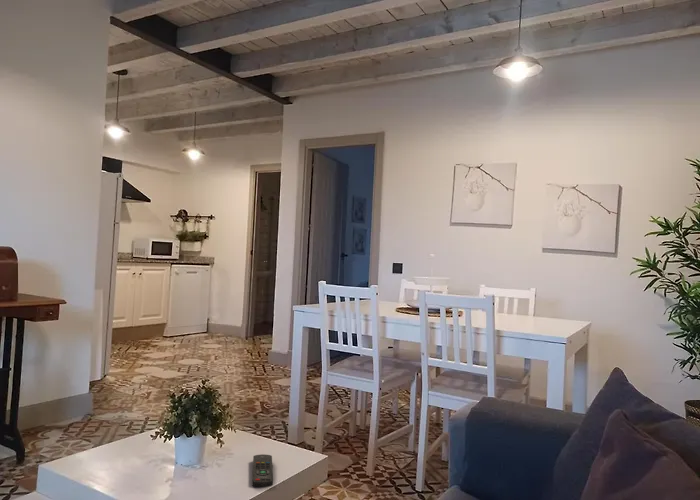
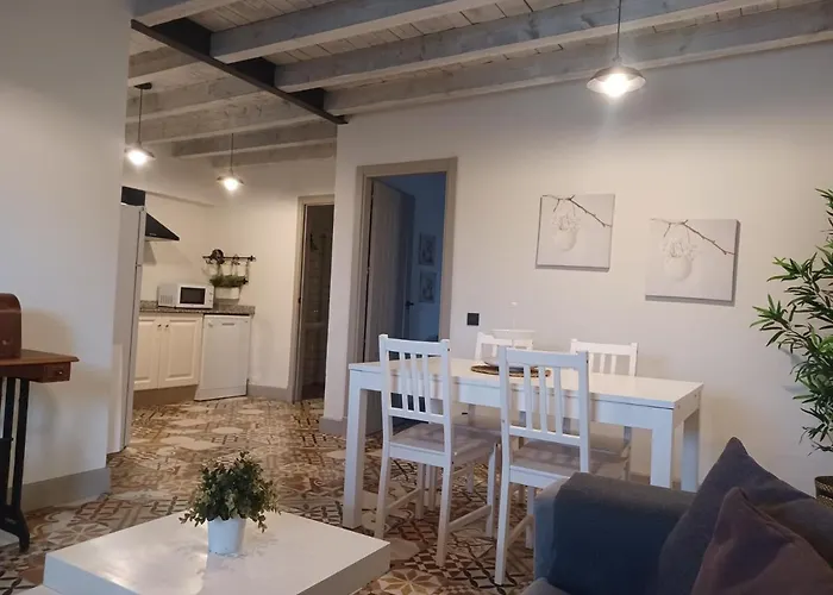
- remote control (262, 469)
